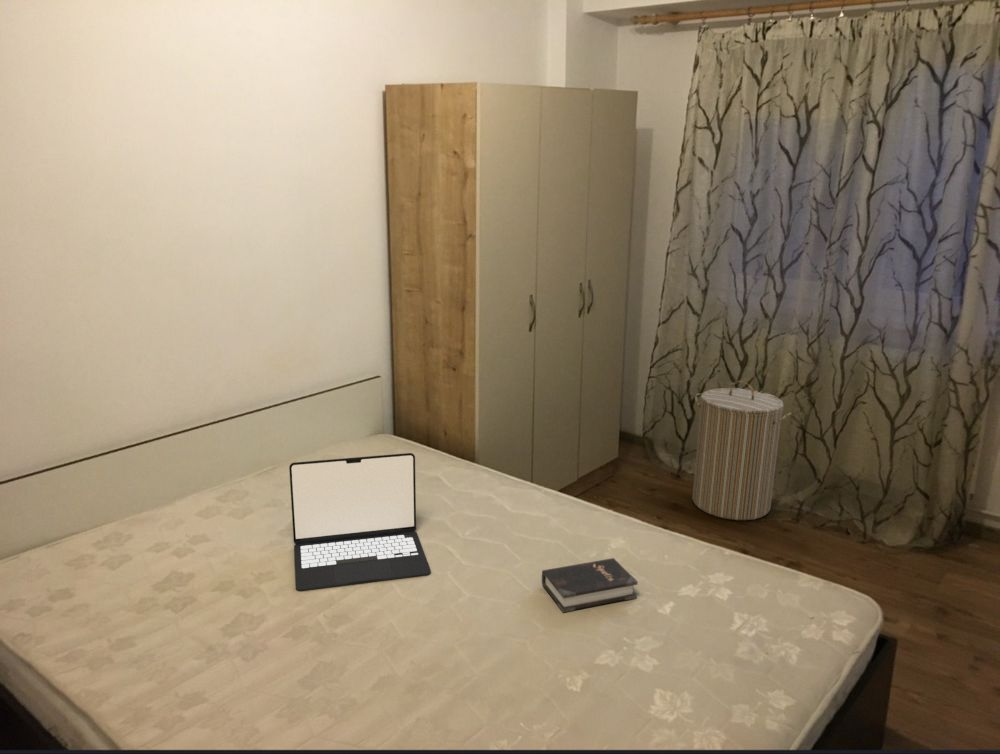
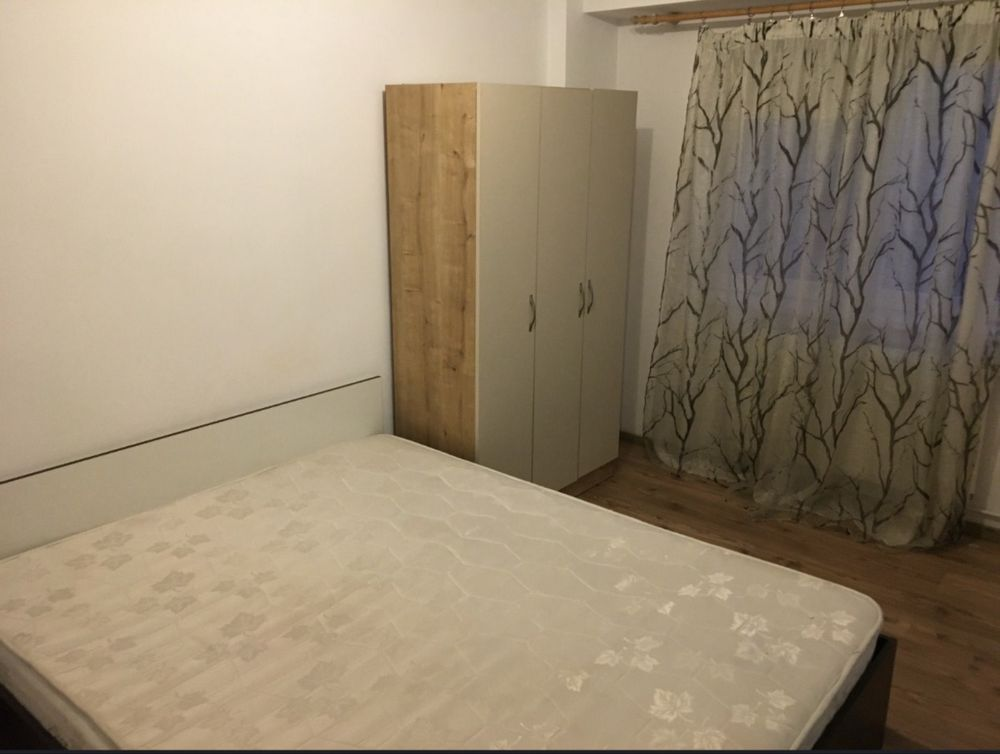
- laptop (359, 518)
- laundry hamper (737, 444)
- hardback book (588, 583)
